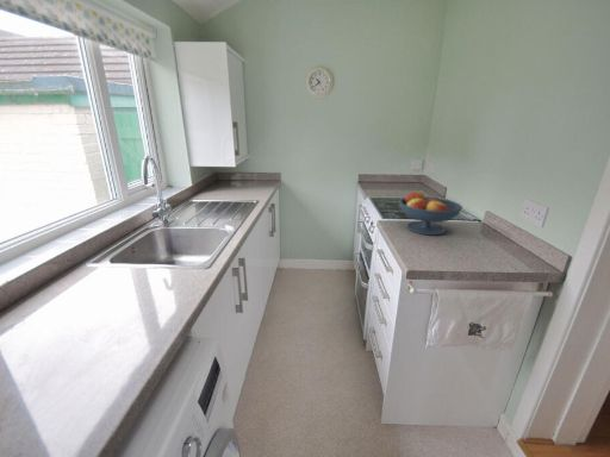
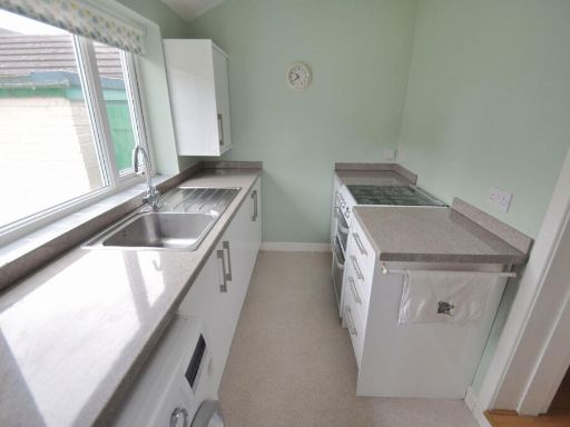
- fruit bowl (428, 211)
